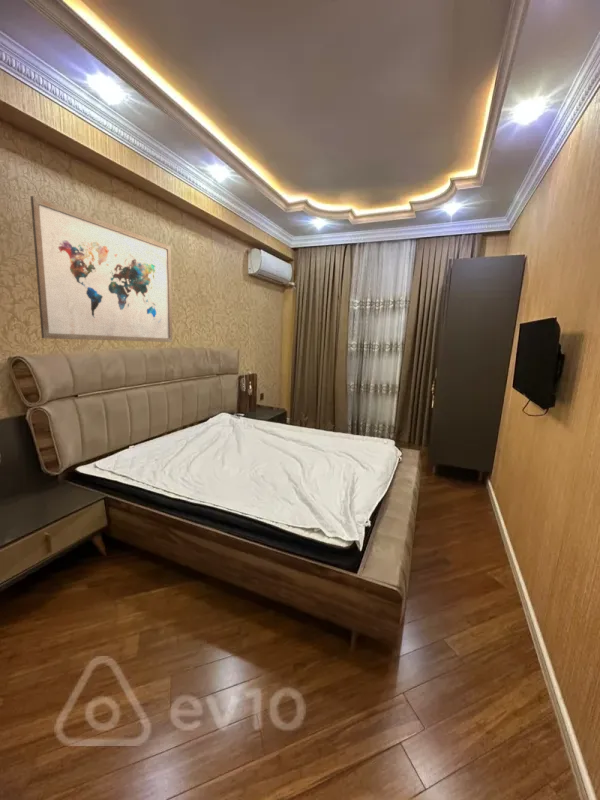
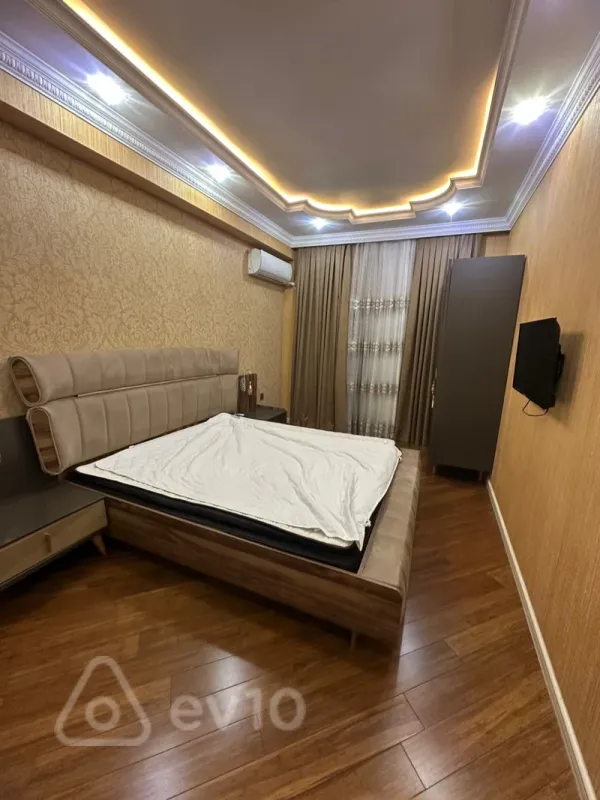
- wall art (116, 284)
